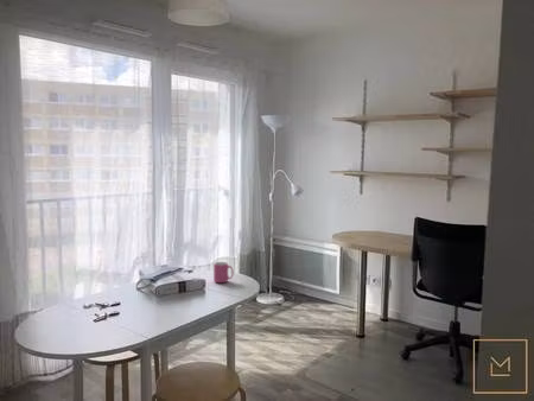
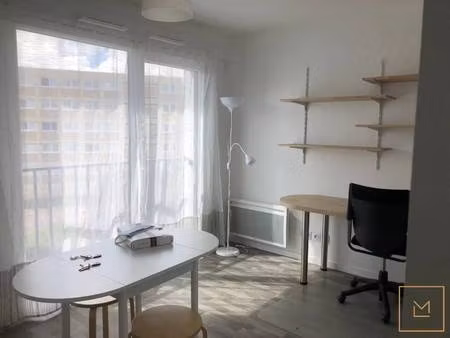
- mug (223, 272)
